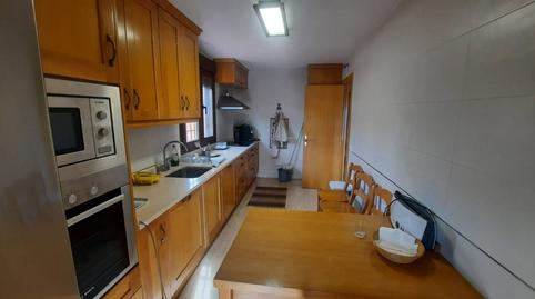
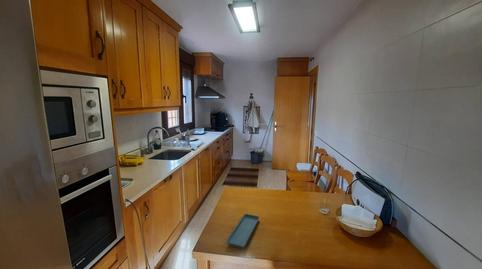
+ saucer (244, 229)
